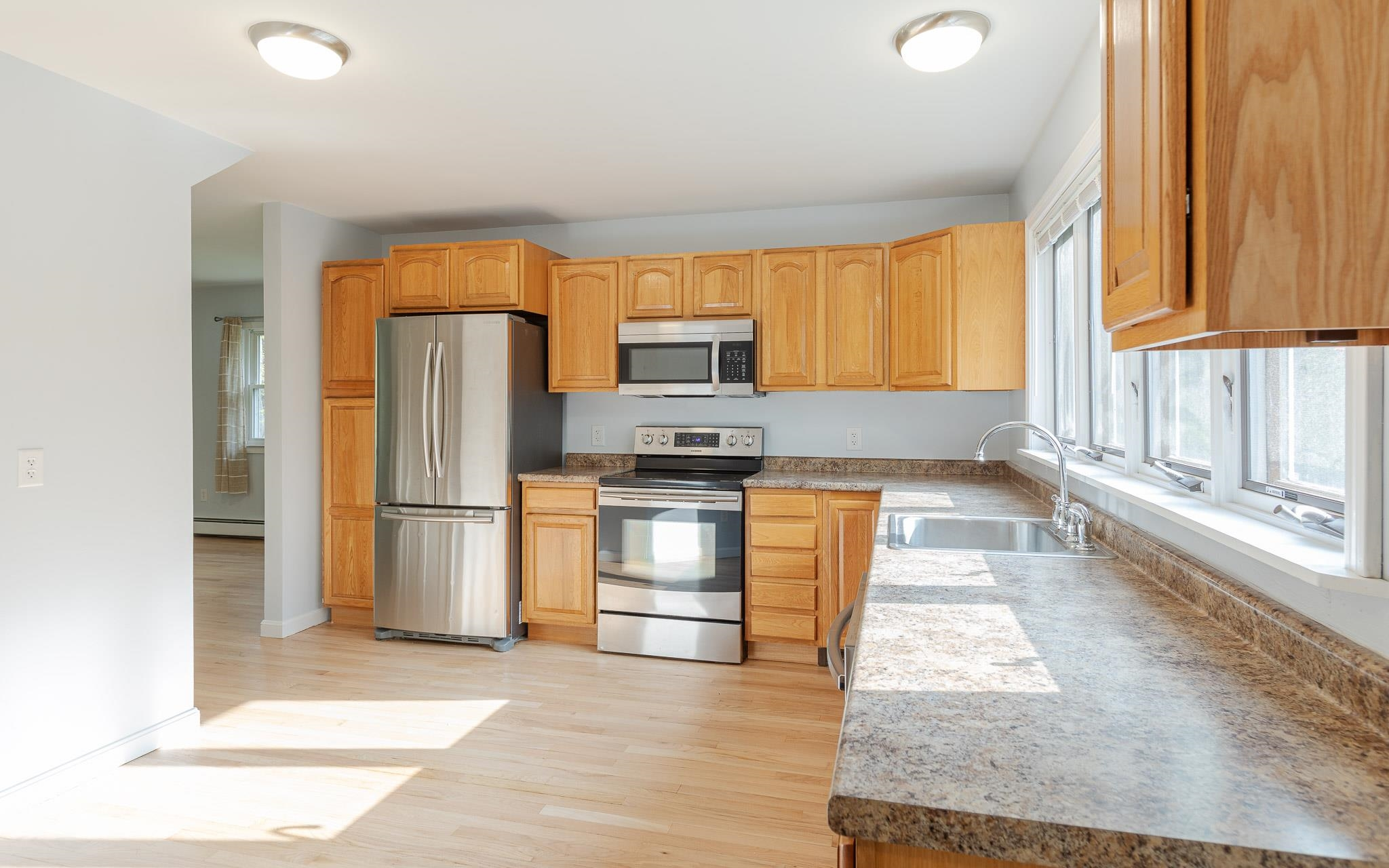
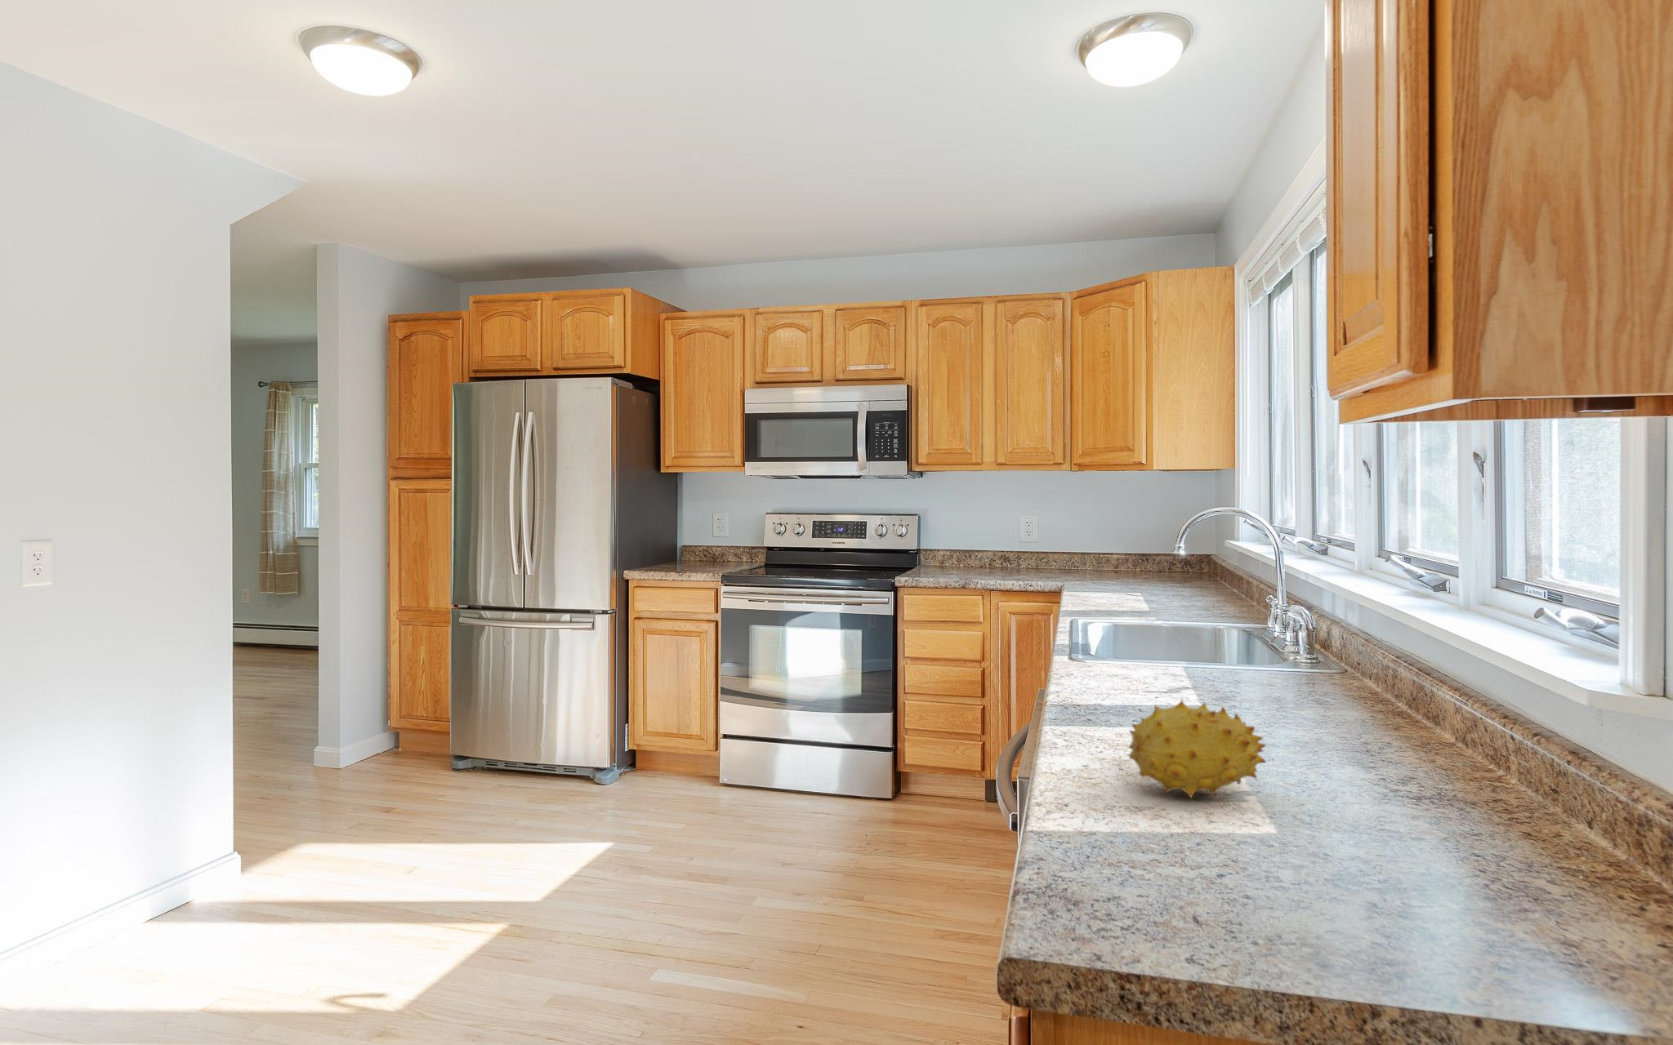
+ fruit (1196, 745)
